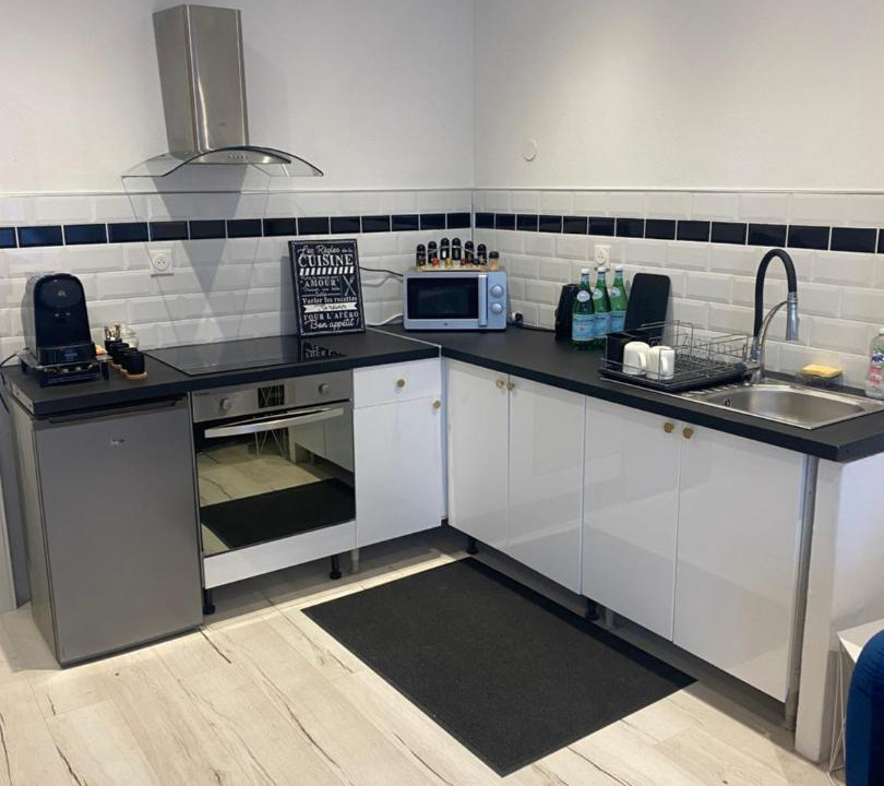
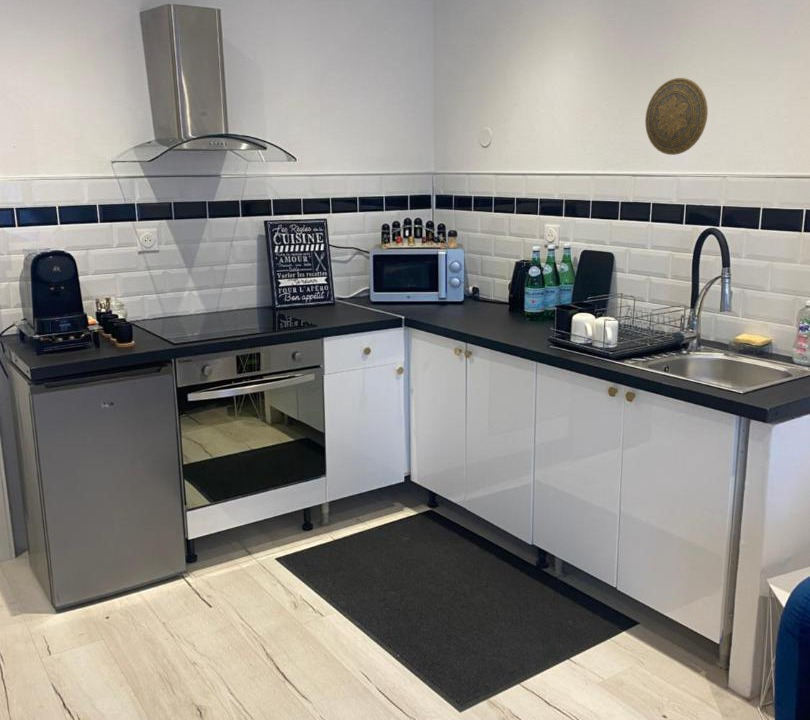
+ decorative plate (673, 116)
